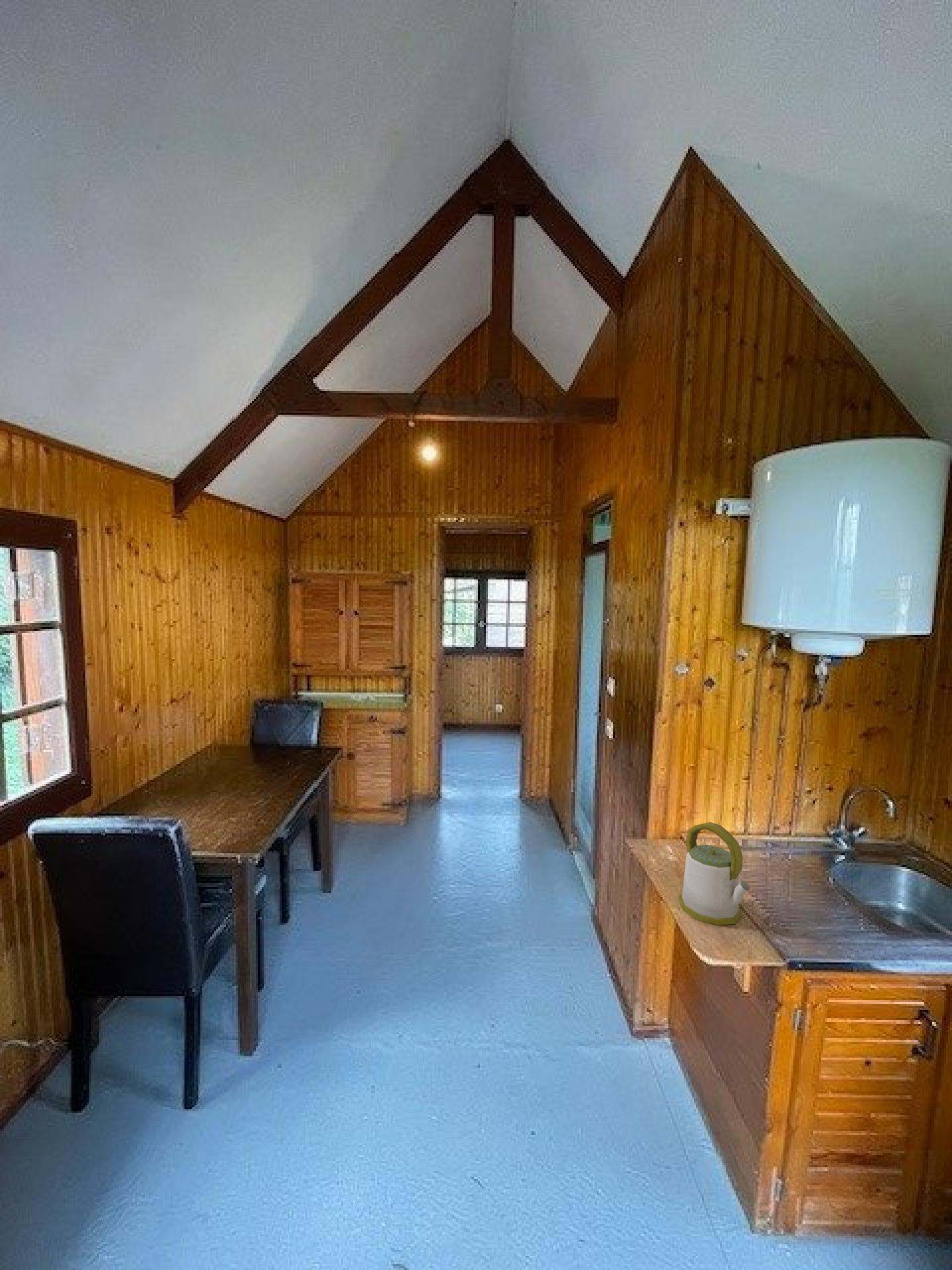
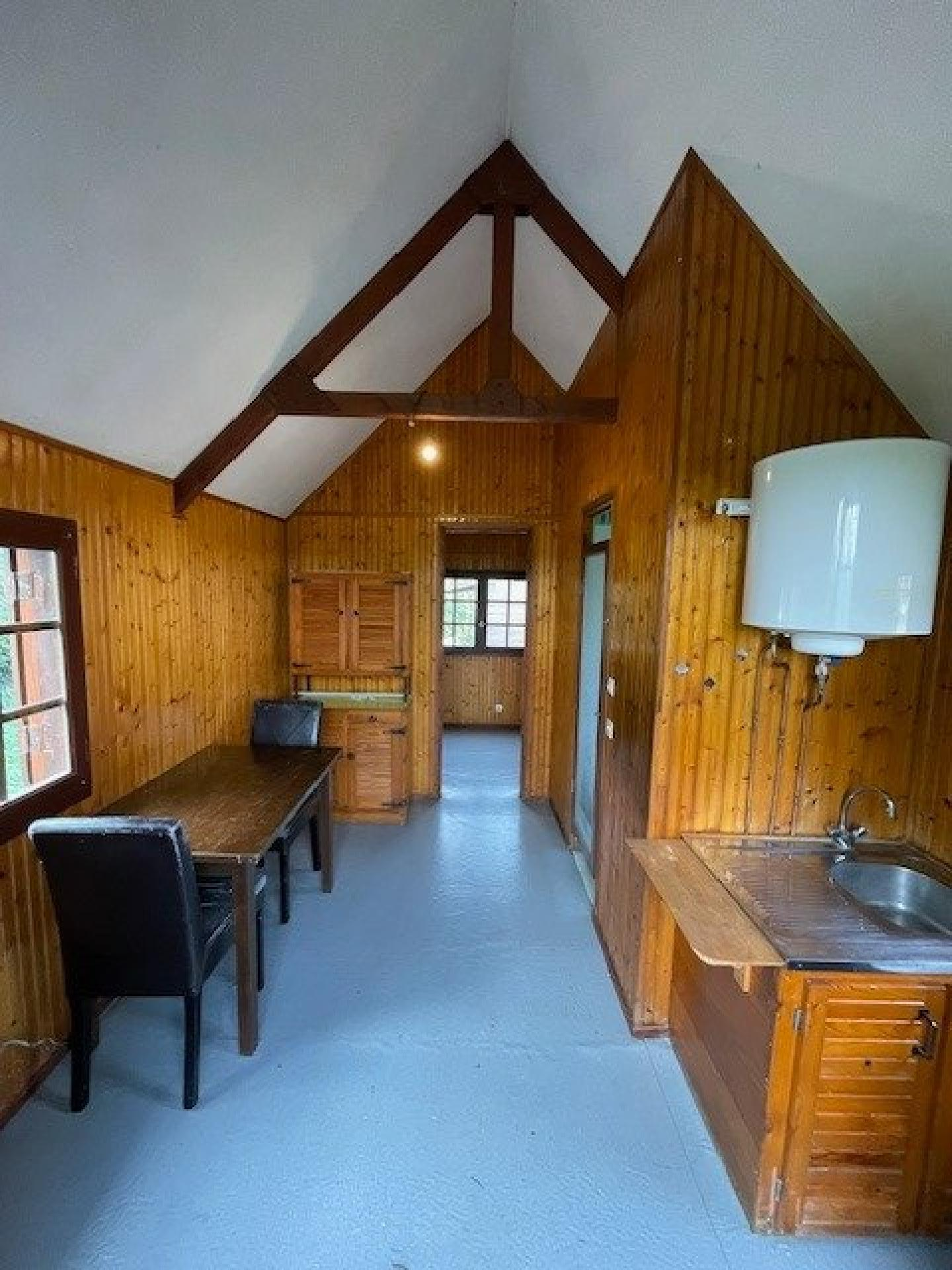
- kettle (716, 869)
